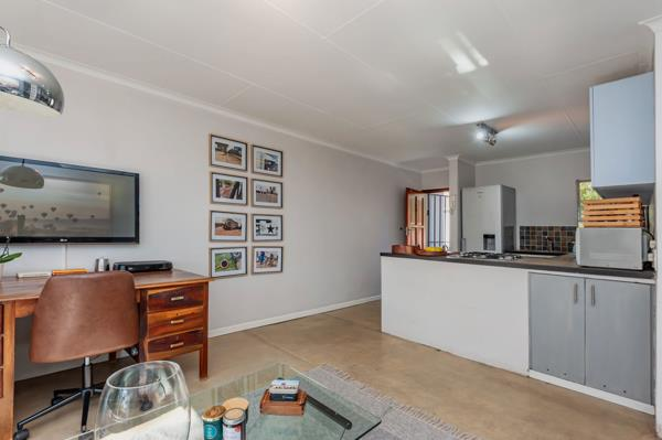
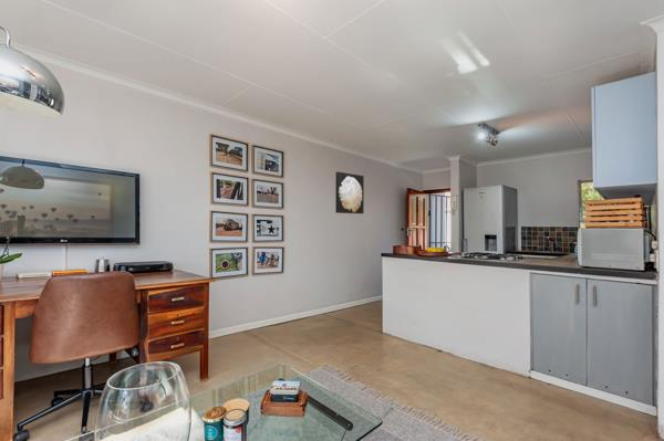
+ wall art (350, 193)
